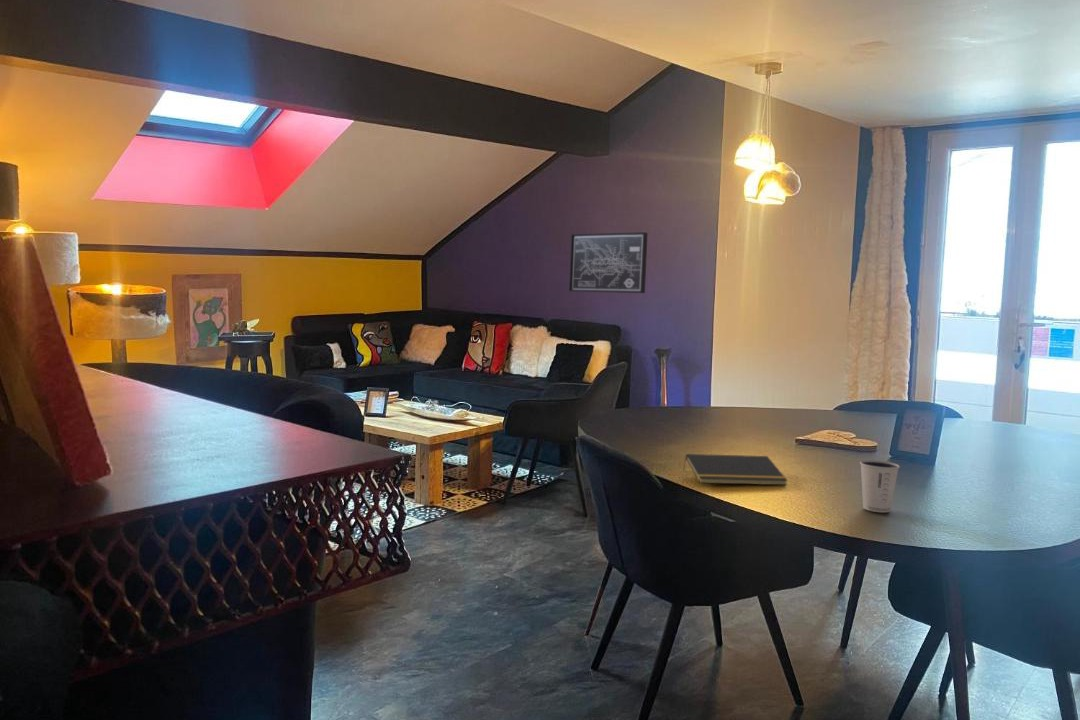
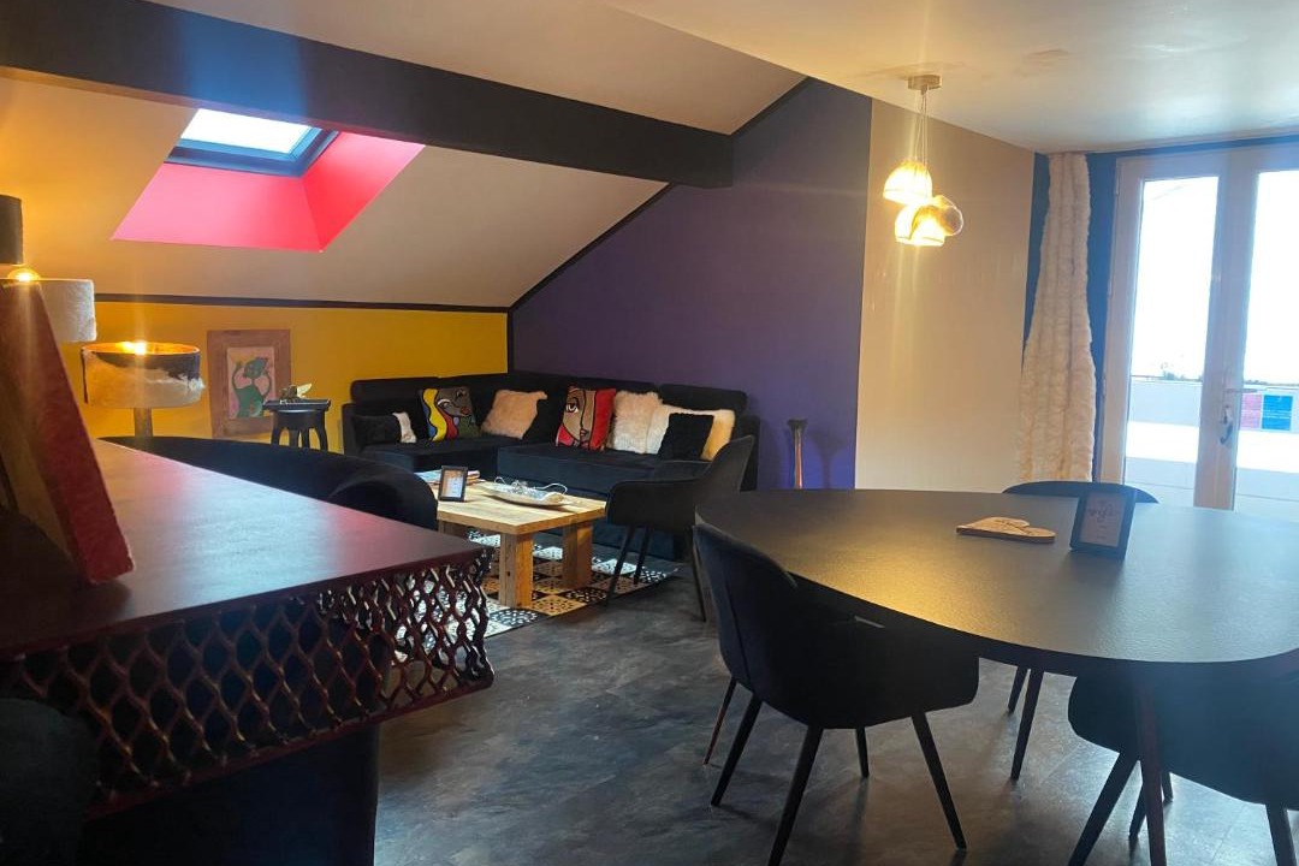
- dixie cup (878, 486)
- notepad (734, 469)
- wall art (607, 262)
